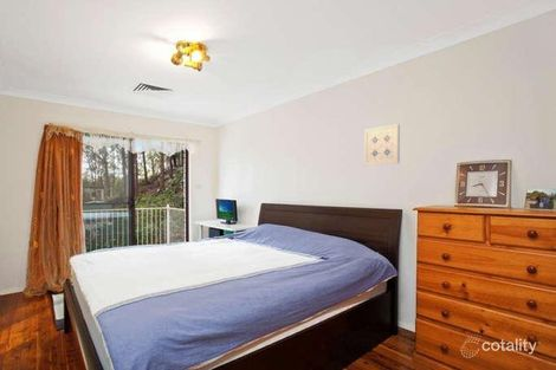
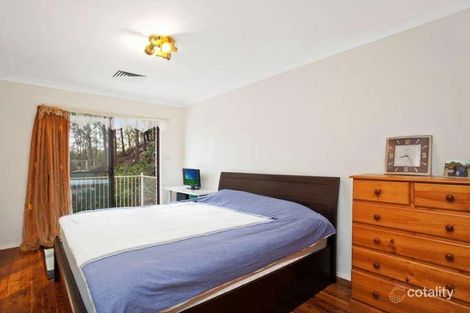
- wall art (381, 145)
